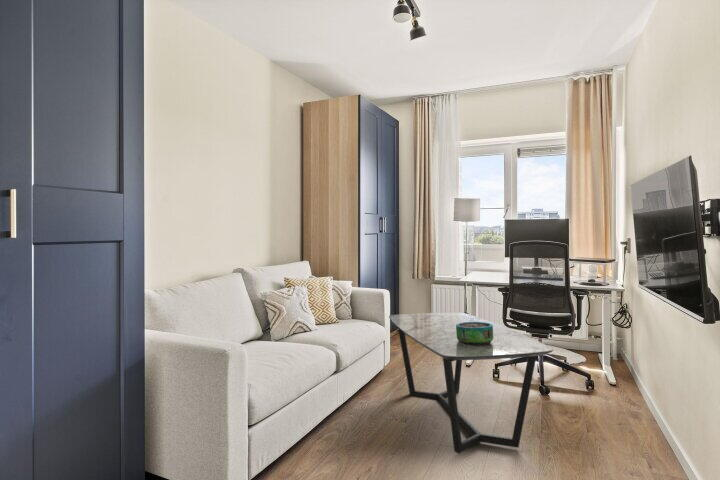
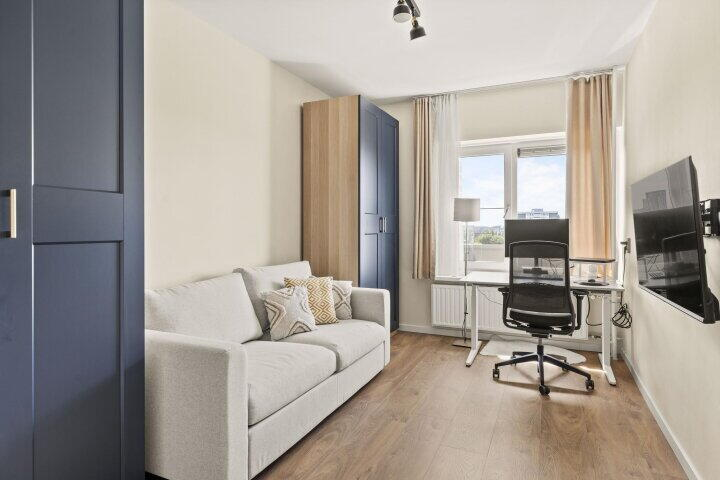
- coffee table (456, 373)
- decorative bowl (474, 332)
